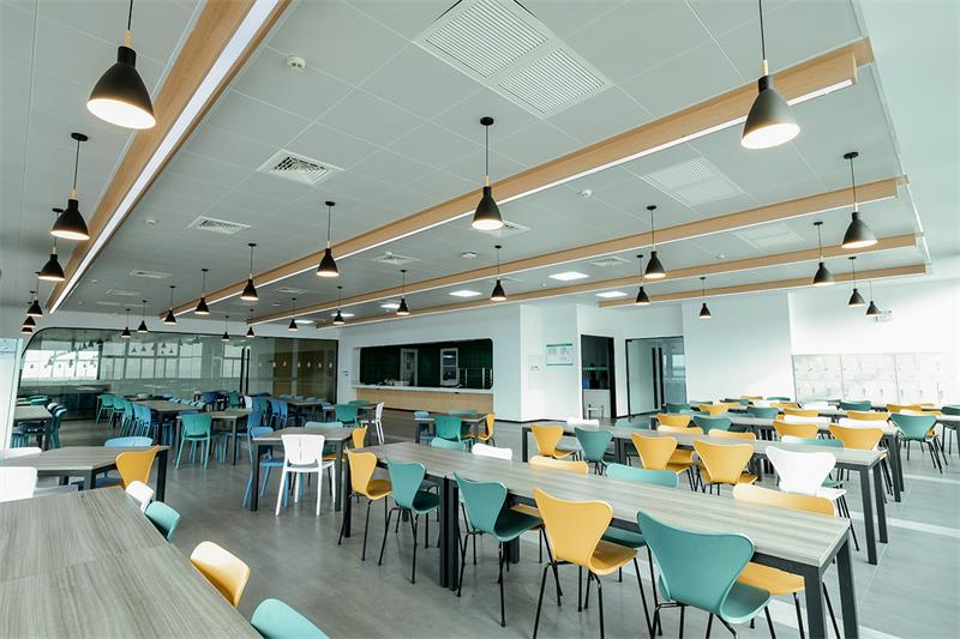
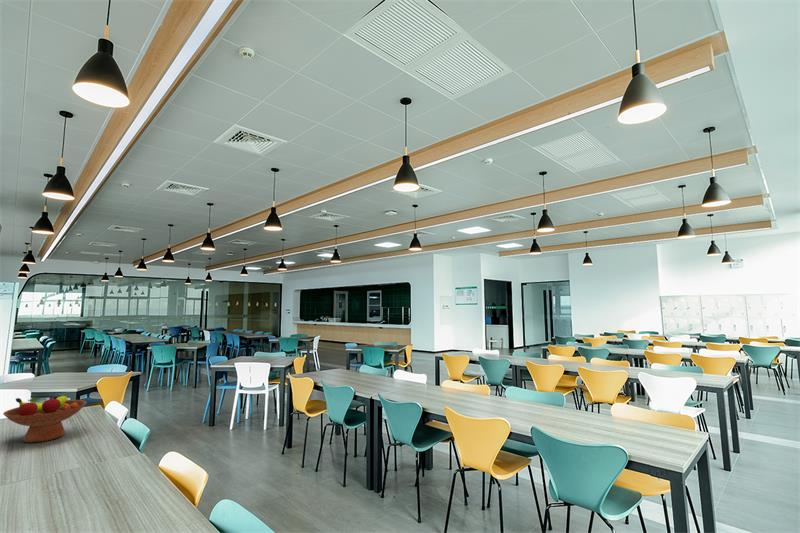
+ fruit bowl (46, 416)
